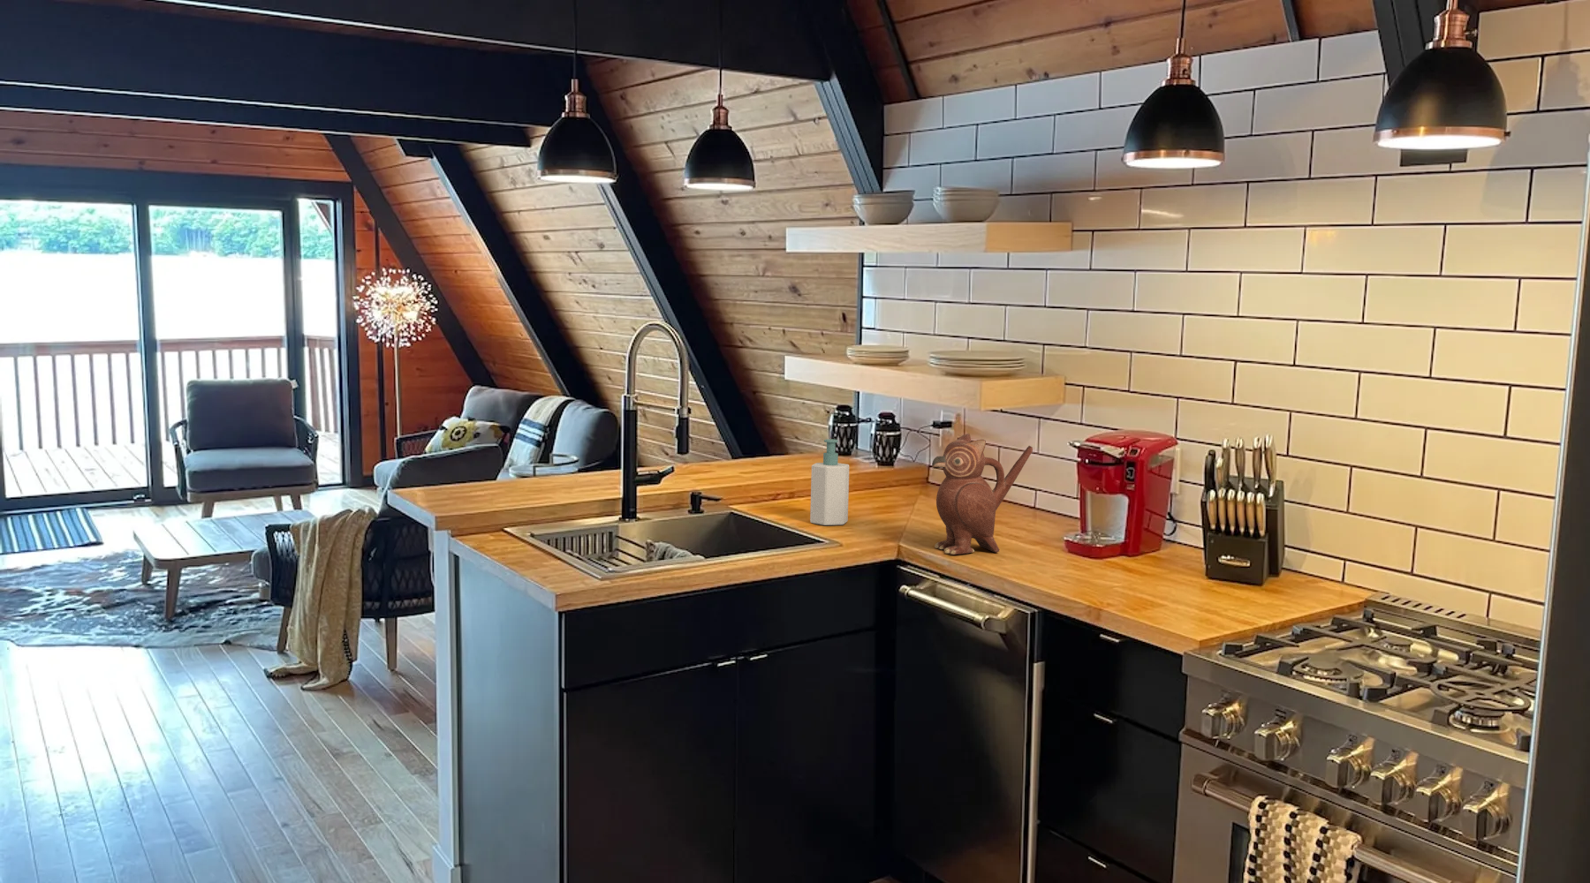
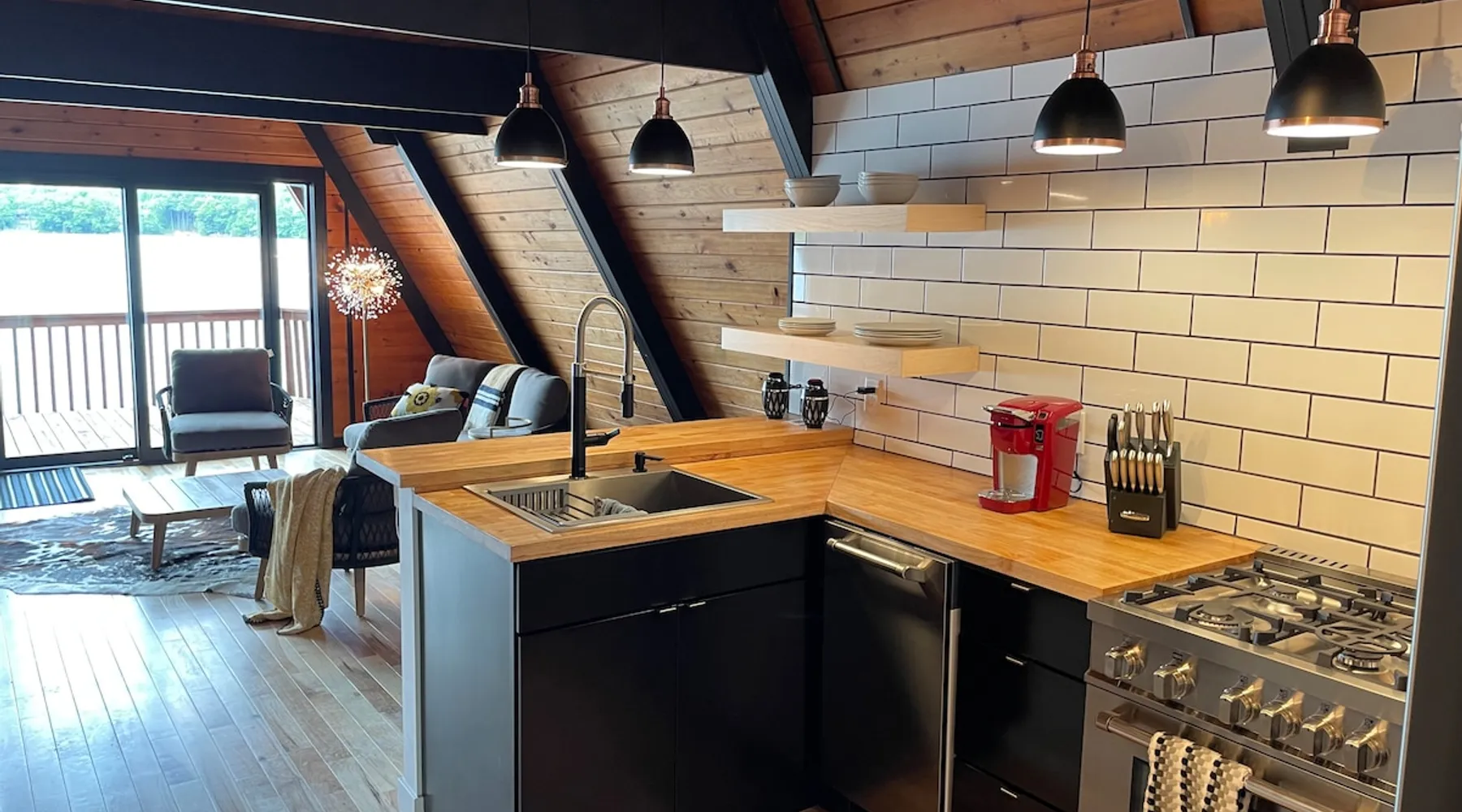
- soap bottle (830, 481)
- teapot (977, 492)
